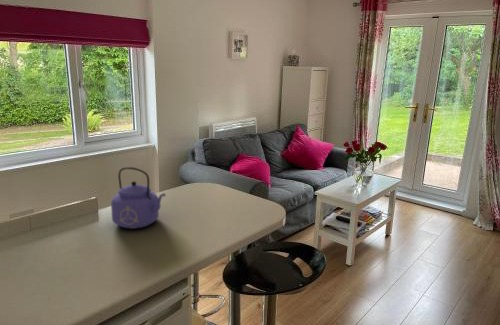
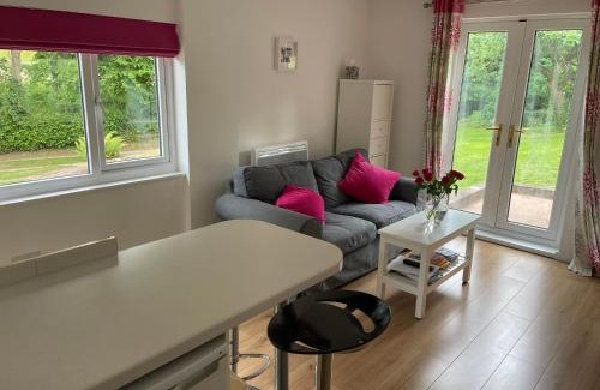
- kettle (140, 196)
